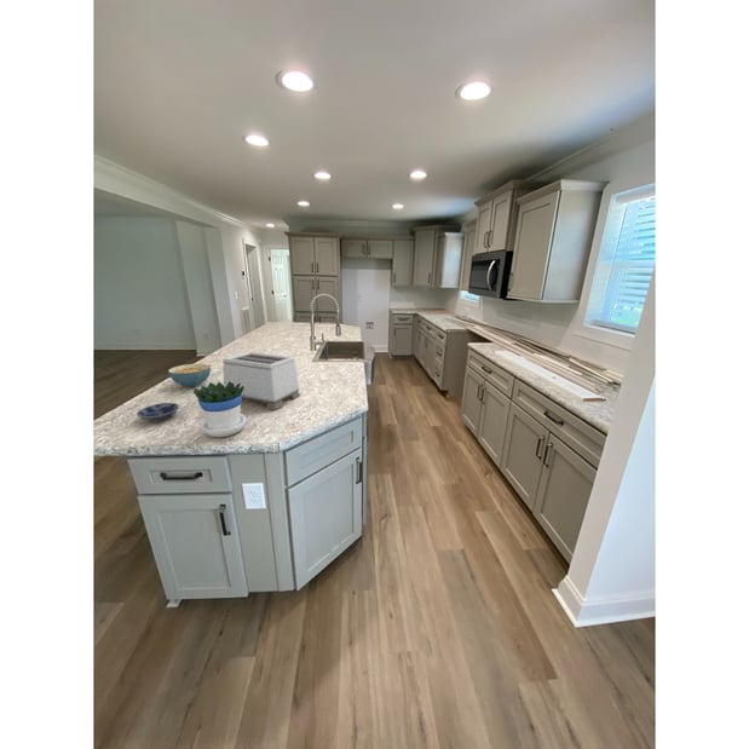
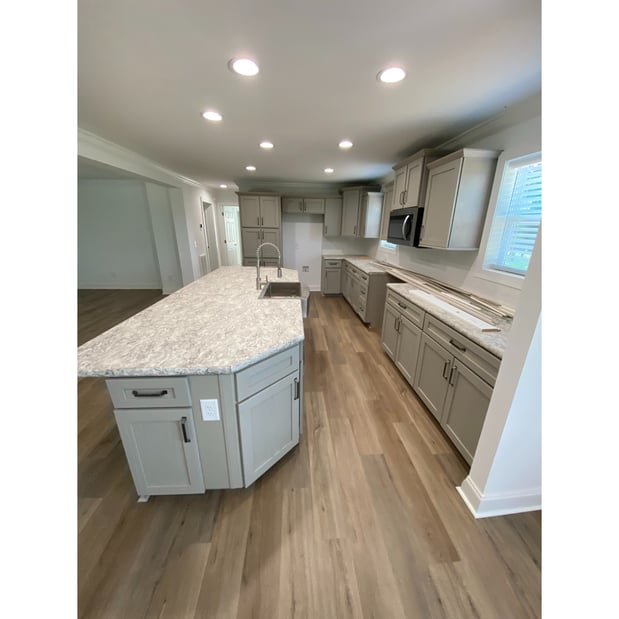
- flowerpot (221, 409)
- cereal bowl (191, 376)
- bowl (159, 413)
- toaster (258, 378)
